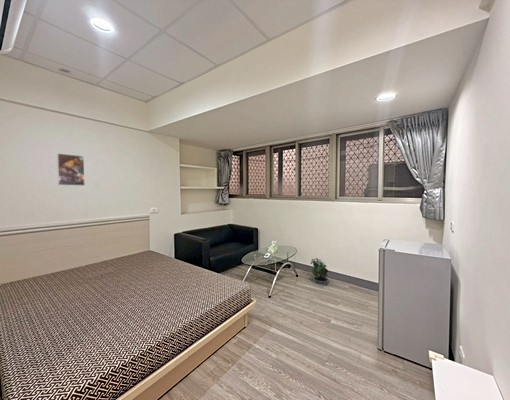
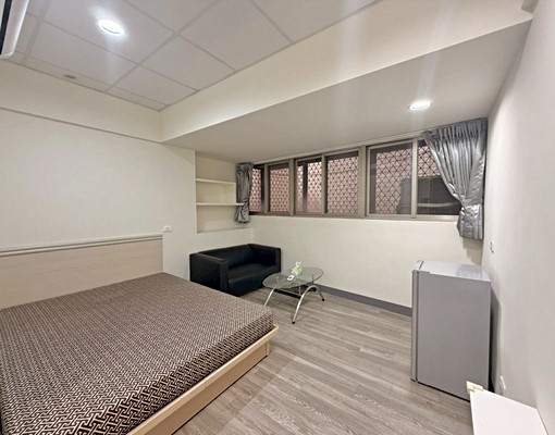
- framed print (71, 170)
- potted plant (319, 269)
